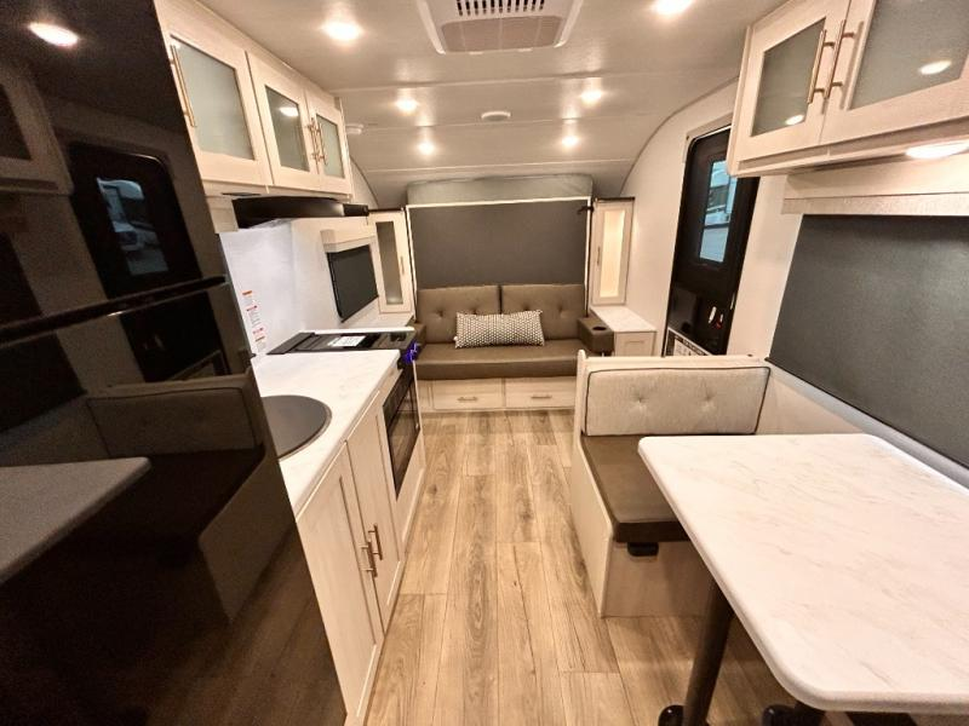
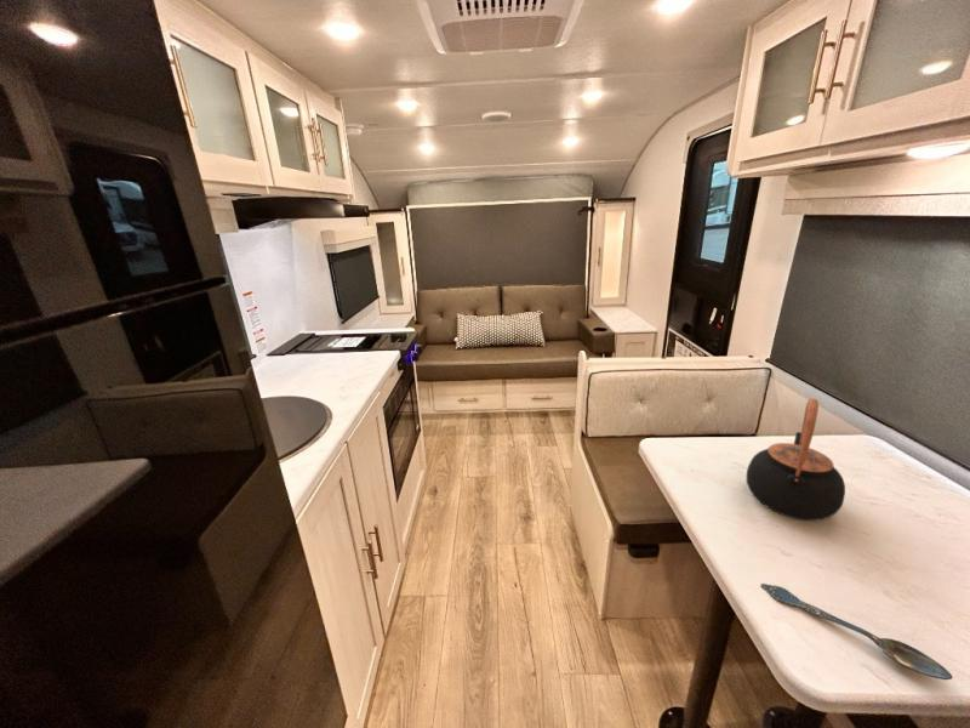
+ spoon (844, 625)
+ teapot (800, 449)
